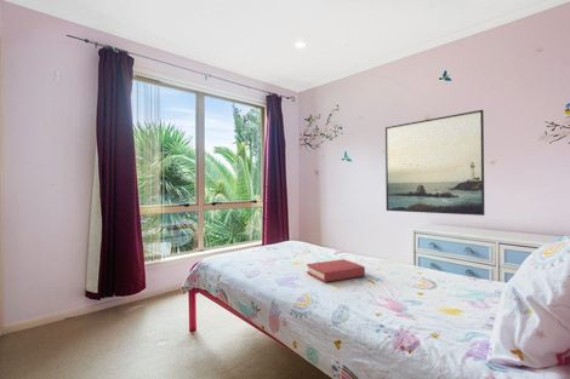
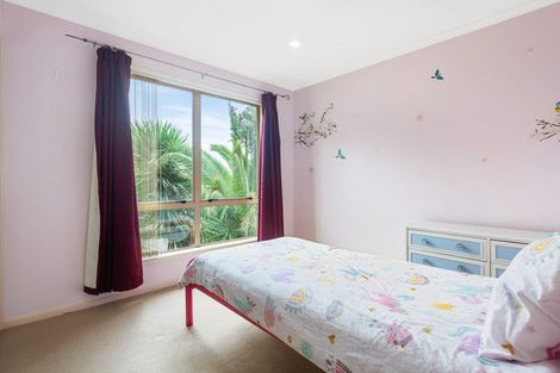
- hardback book (335, 269)
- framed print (428, 166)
